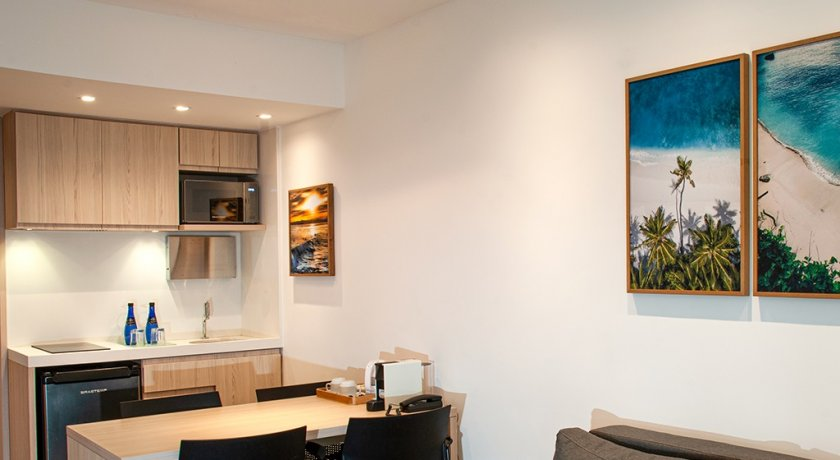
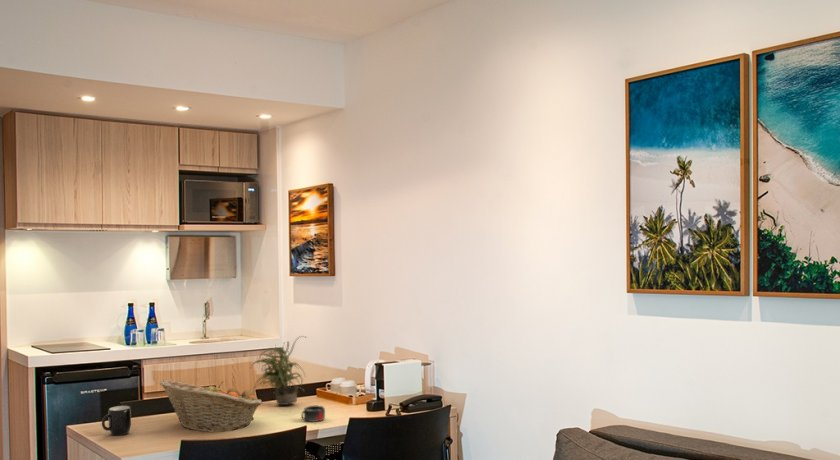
+ mug (312, 414)
+ mug (116, 421)
+ potted plant (281, 371)
+ fruit basket (211, 401)
